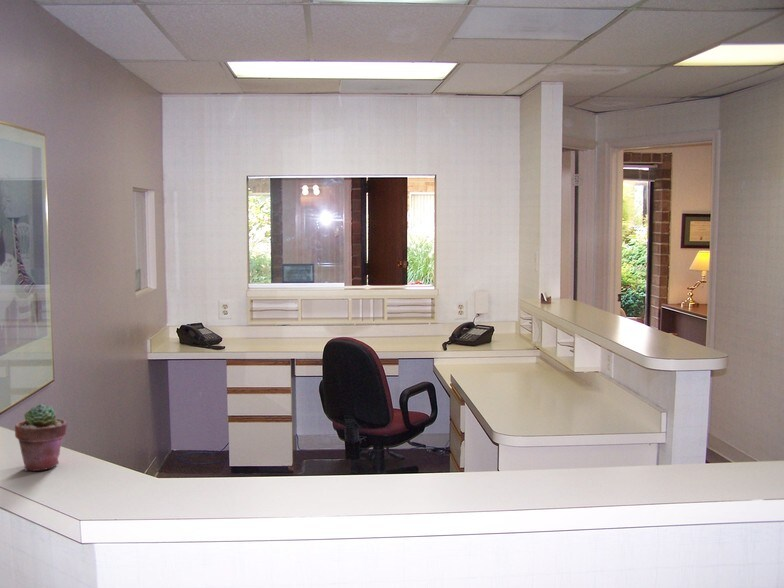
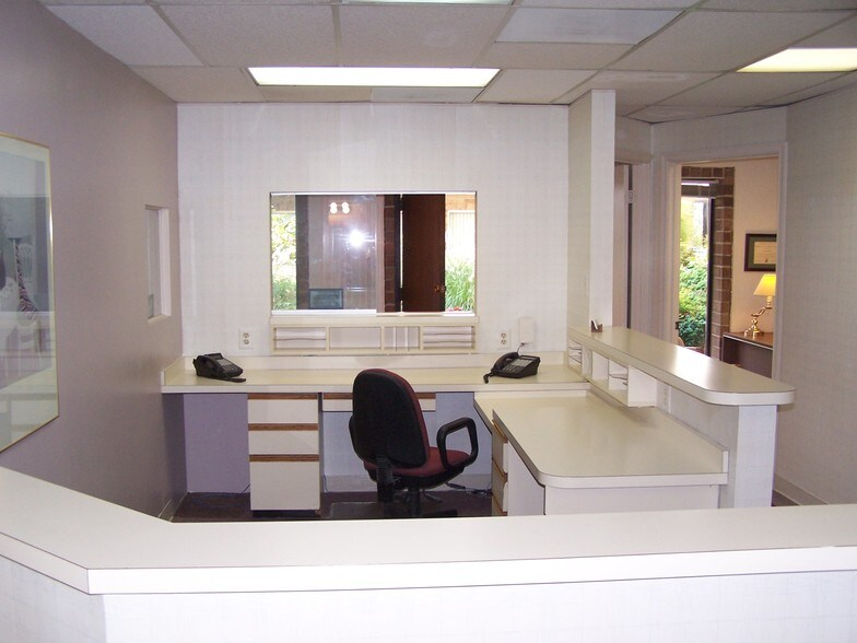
- potted succulent (41, 435)
